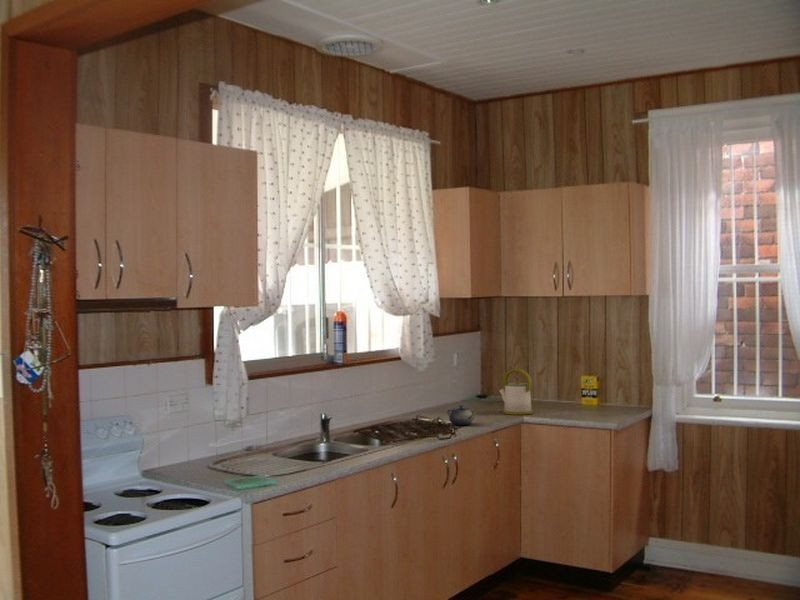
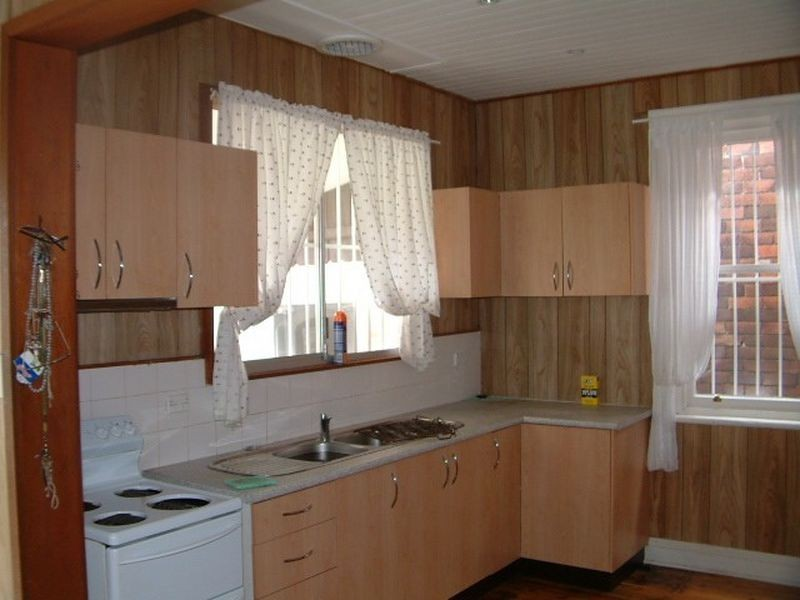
- kettle (515, 390)
- teapot (462, 414)
